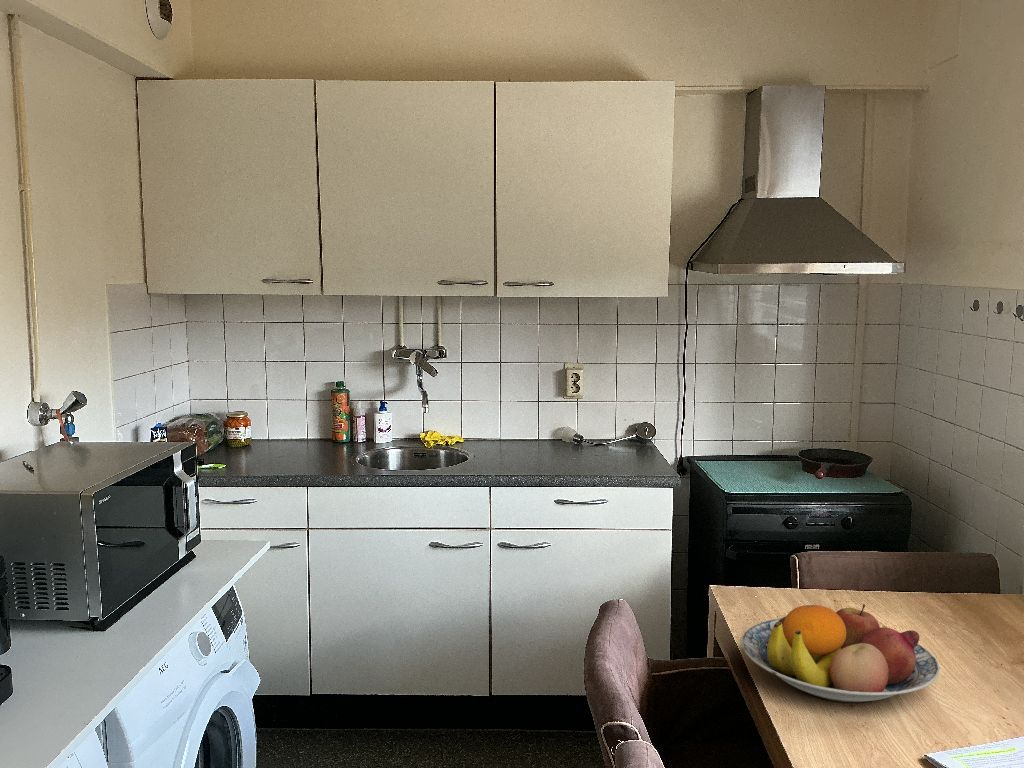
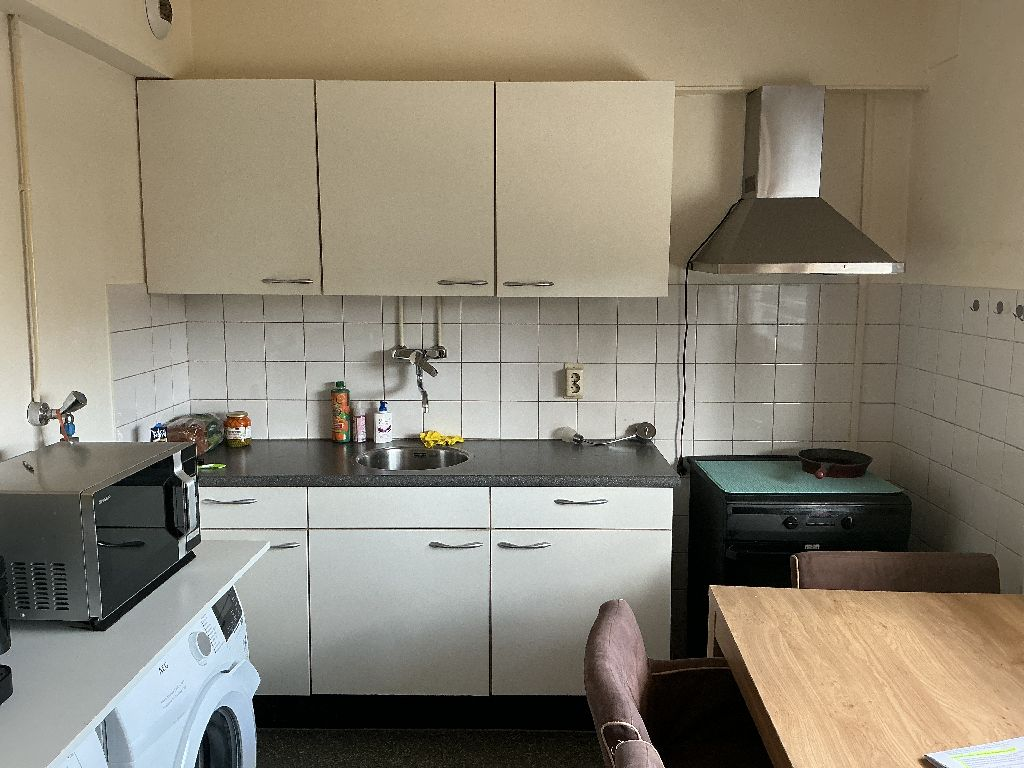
- fruit bowl (837, 643)
